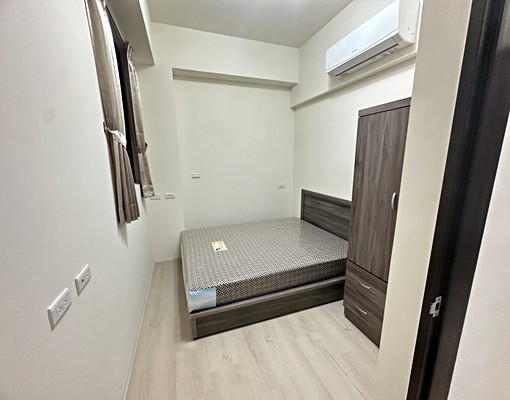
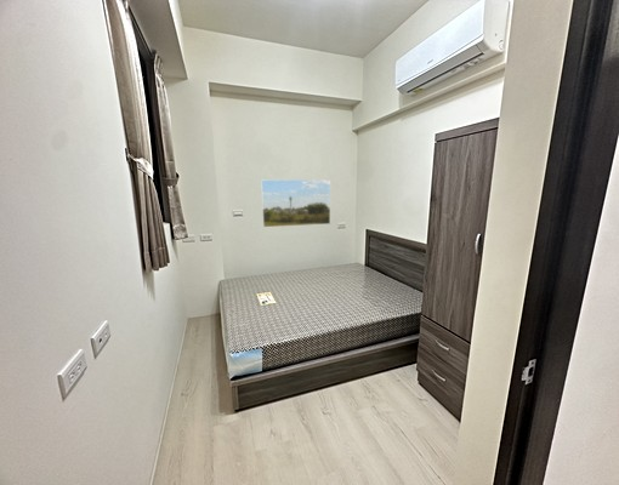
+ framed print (296, 202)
